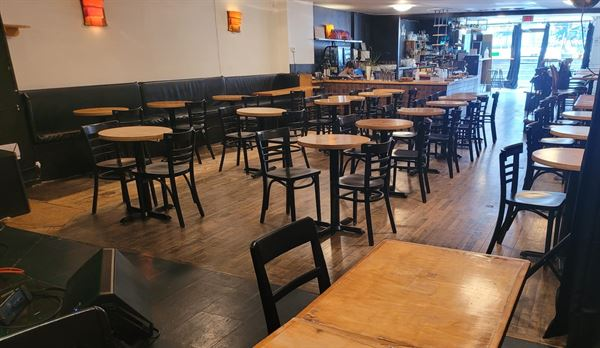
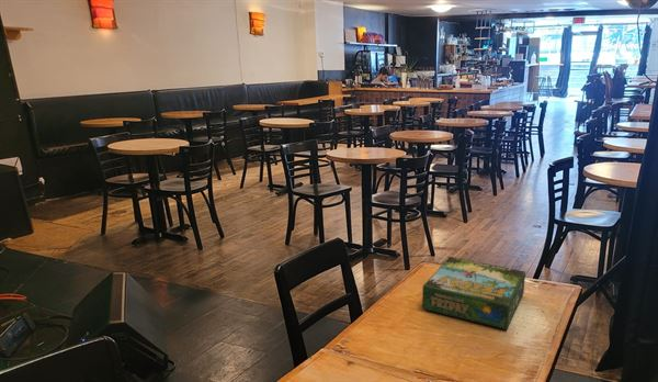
+ board game (474, 289)
